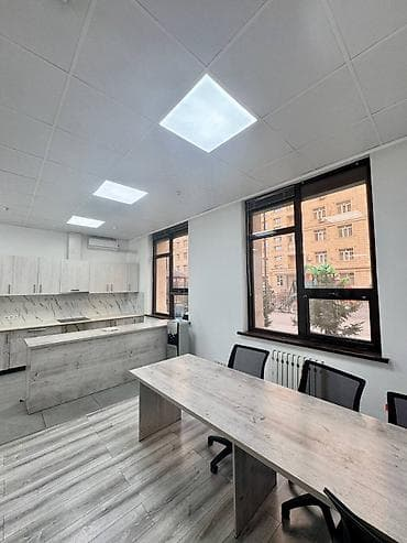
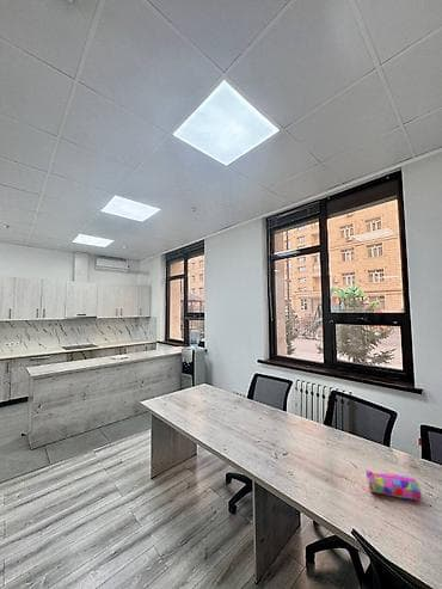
+ pencil case (392, 484)
